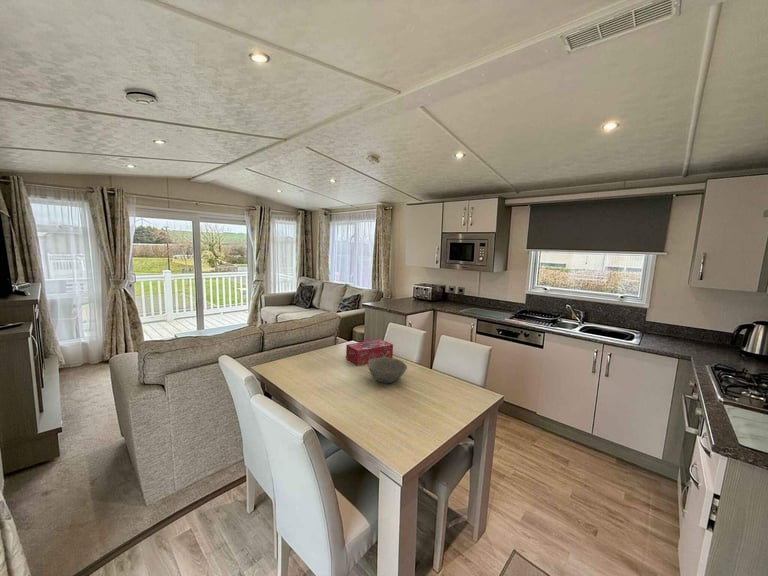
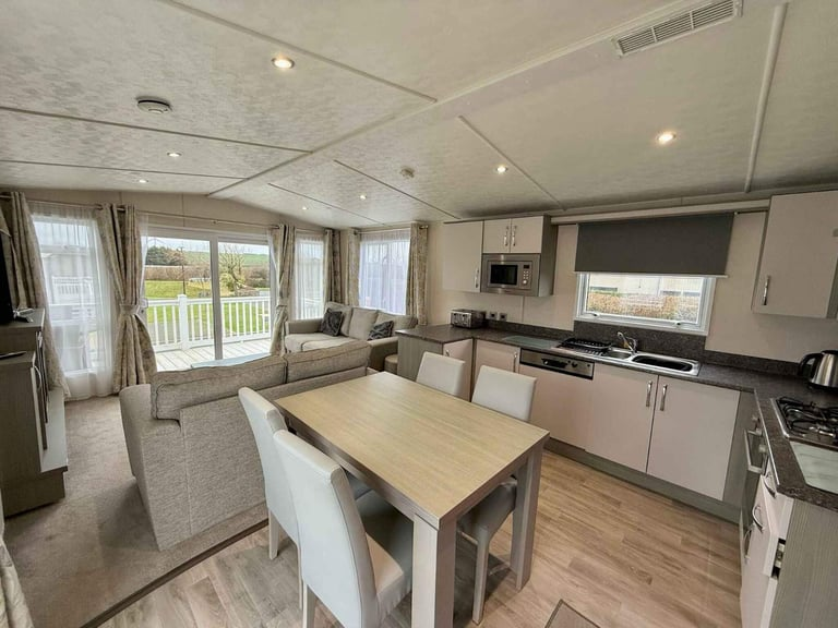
- tissue box (369, 351)
- bowl (386, 372)
